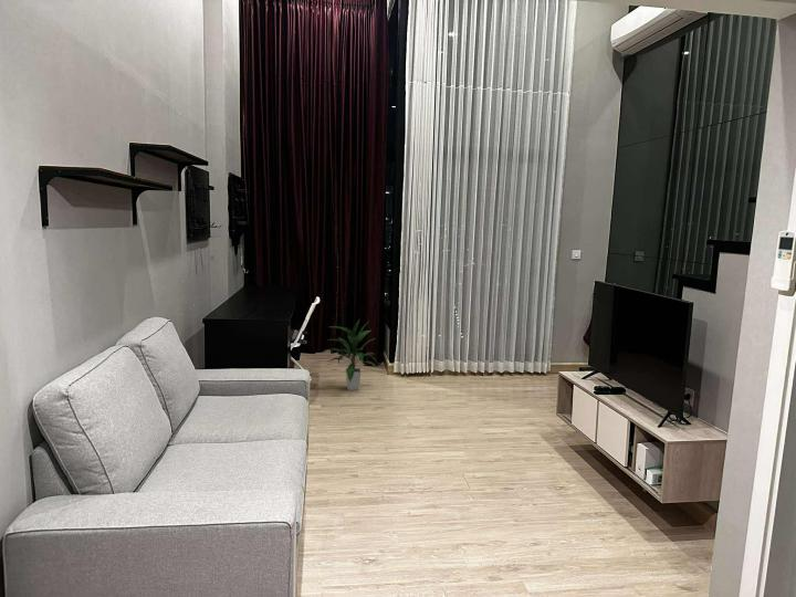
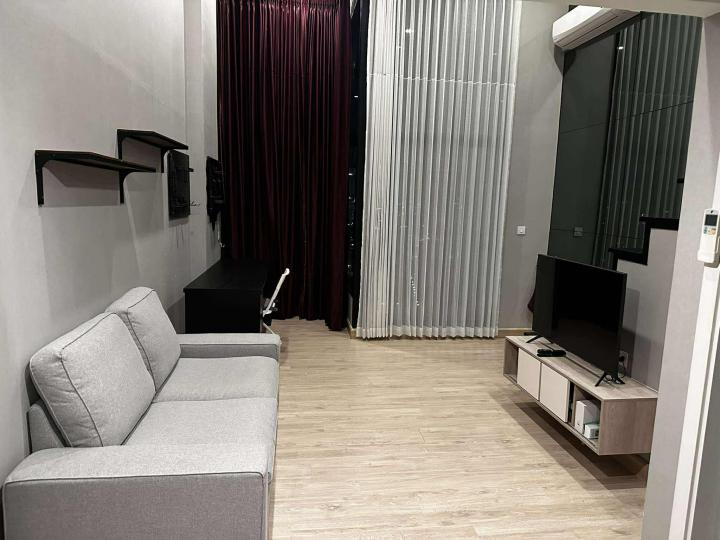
- indoor plant (353, 354)
